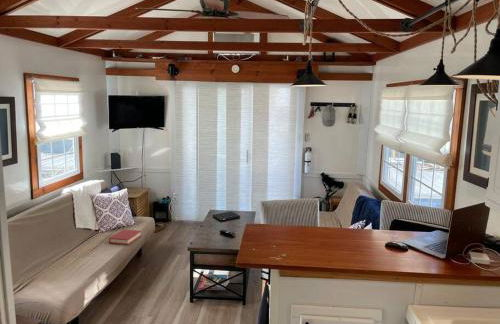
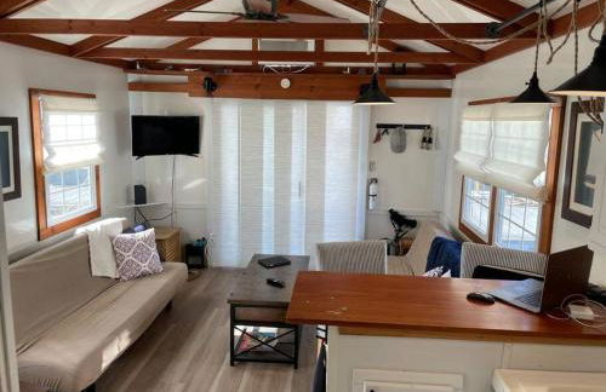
- hardback book (125, 236)
